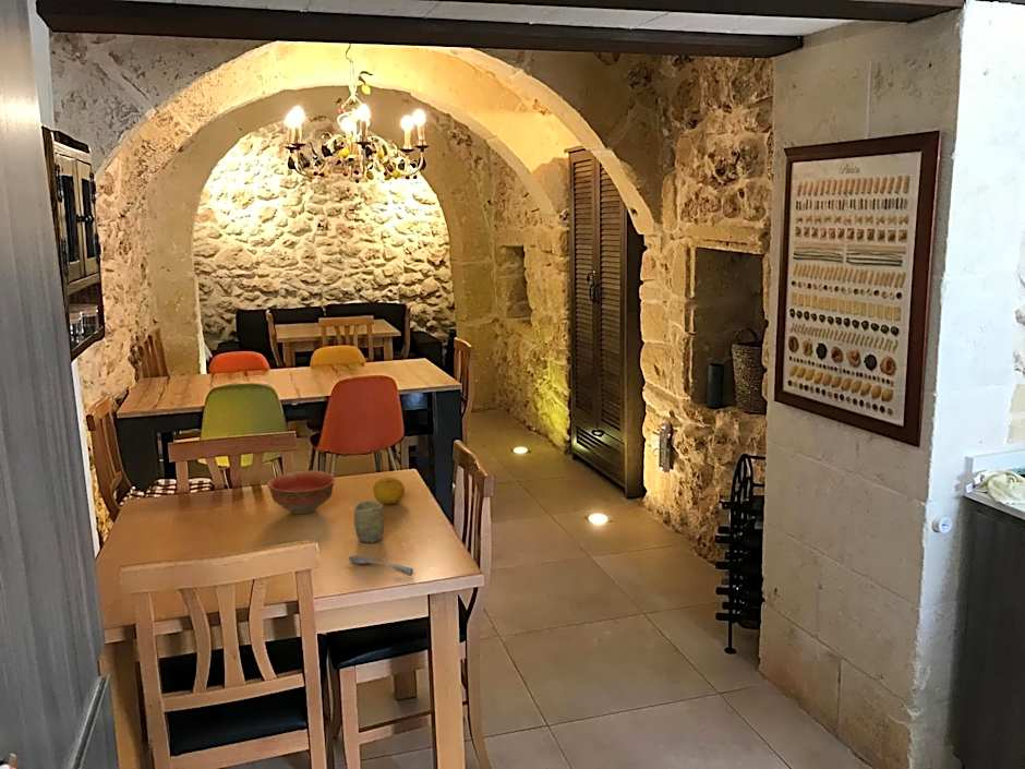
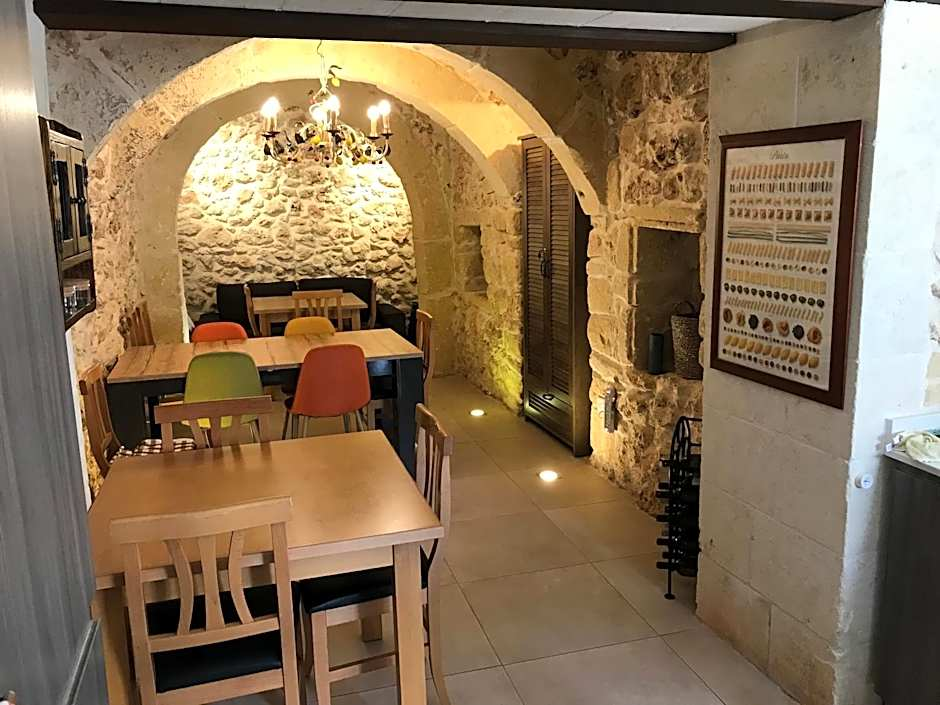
- bowl (302, 495)
- fruit (388, 490)
- cup (369, 521)
- soupspoon (379, 563)
